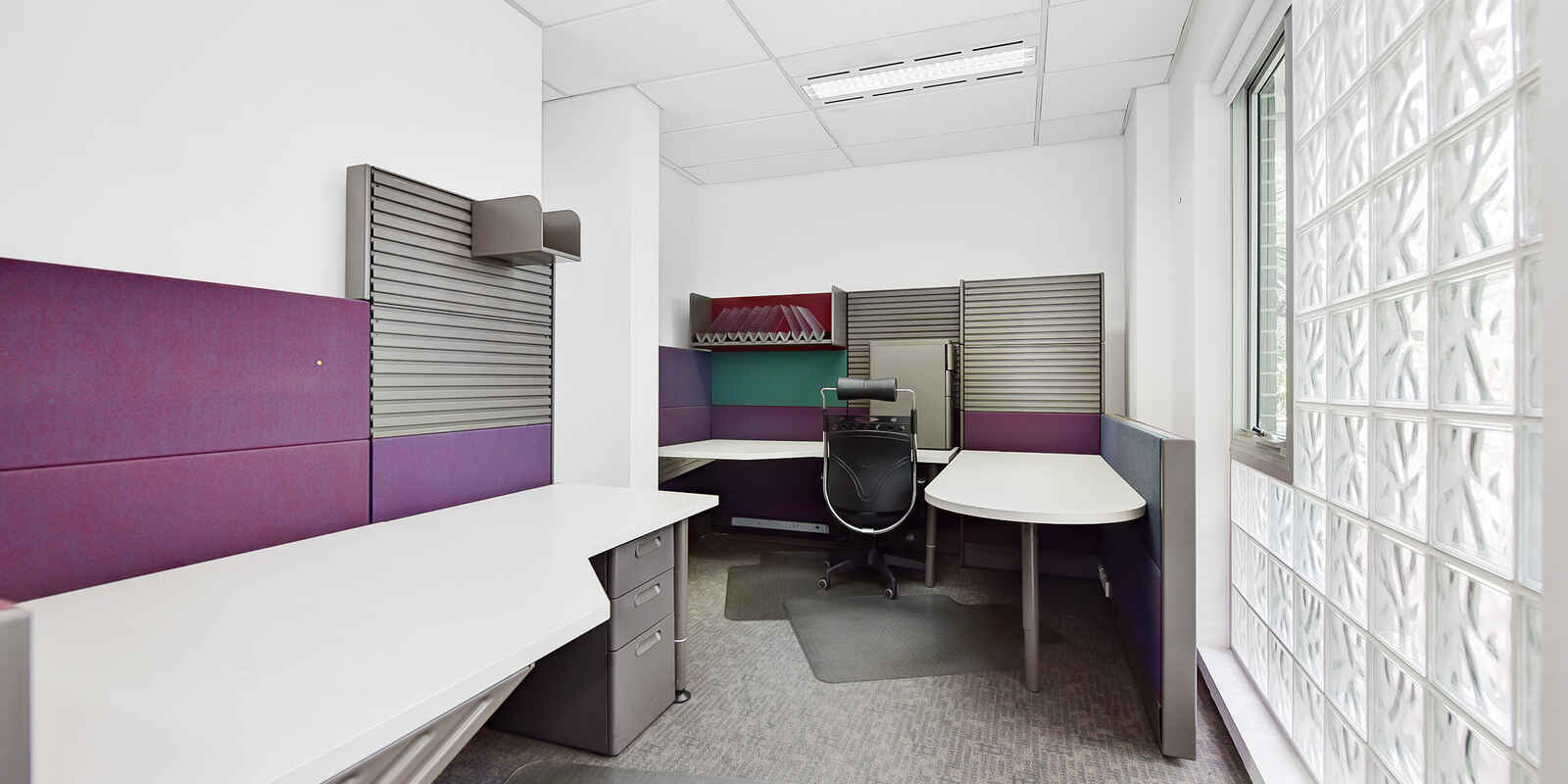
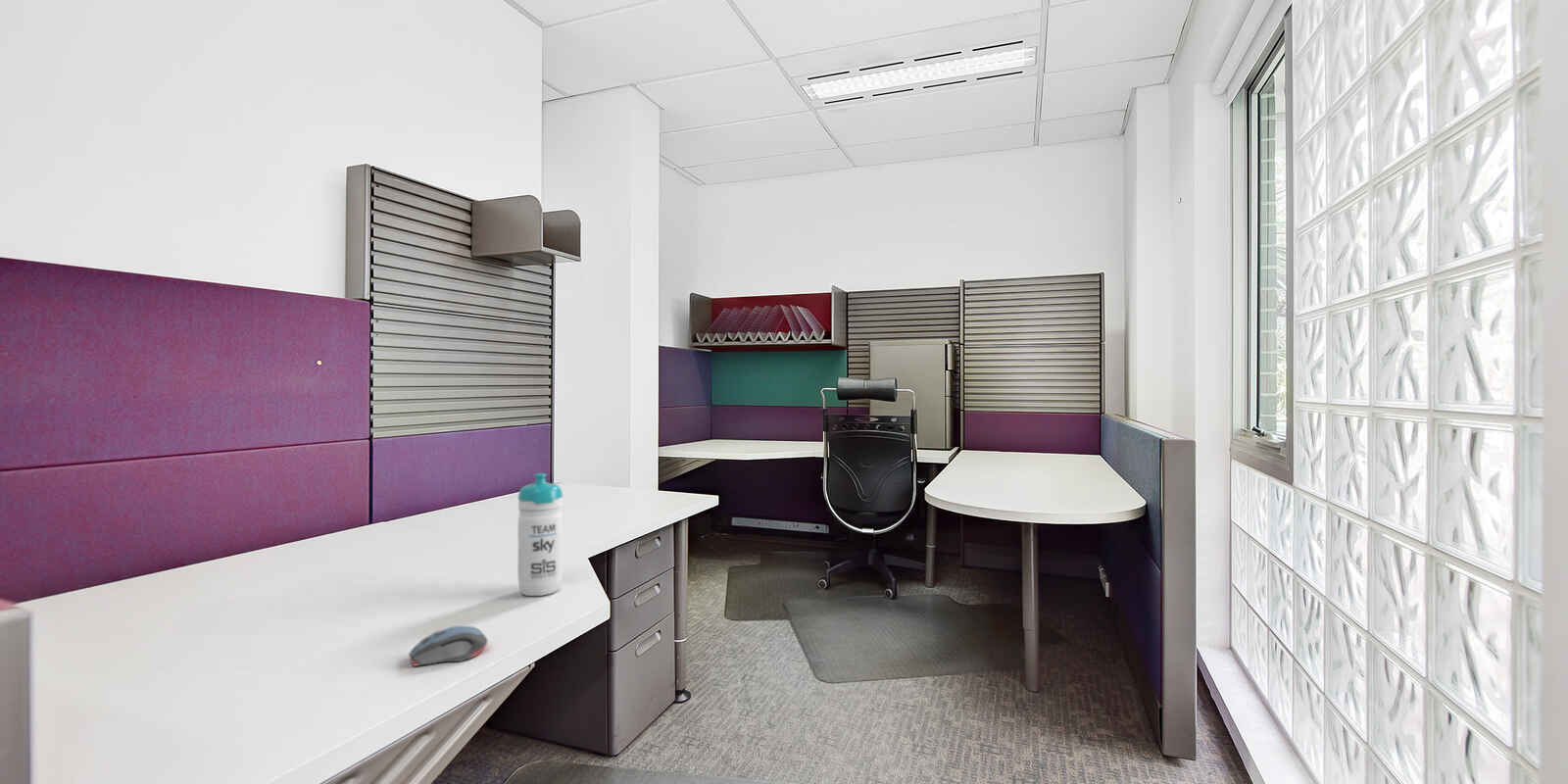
+ water bottle (540, 531)
+ computer mouse (449, 642)
